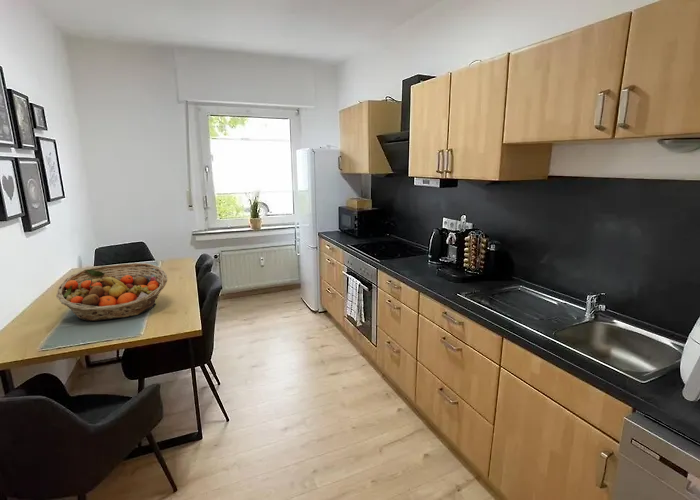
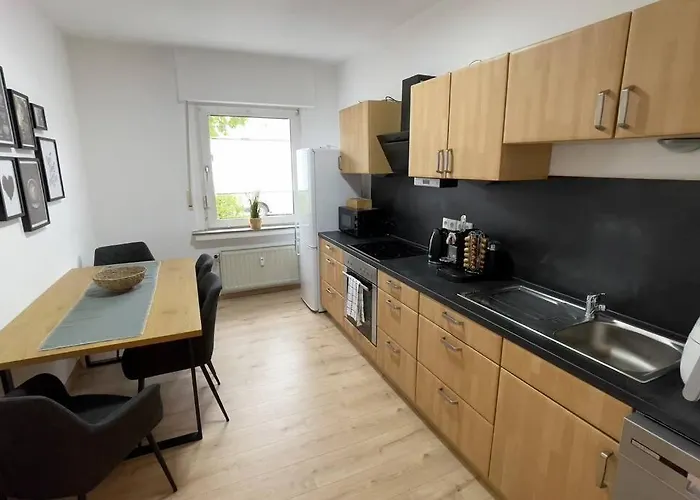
- fruit basket (115, 290)
